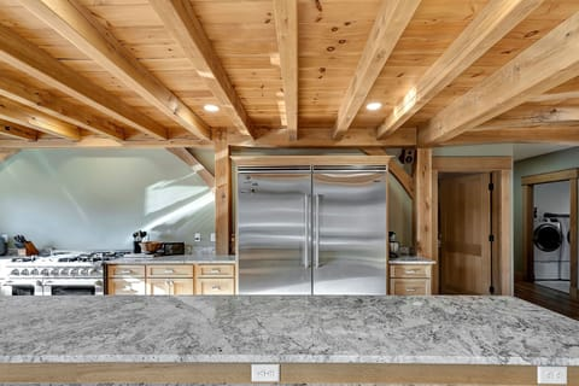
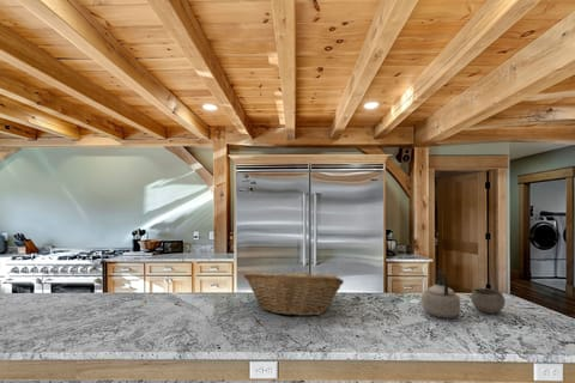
+ bowl (488, 300)
+ teapot (438, 291)
+ fruit basket (292, 286)
